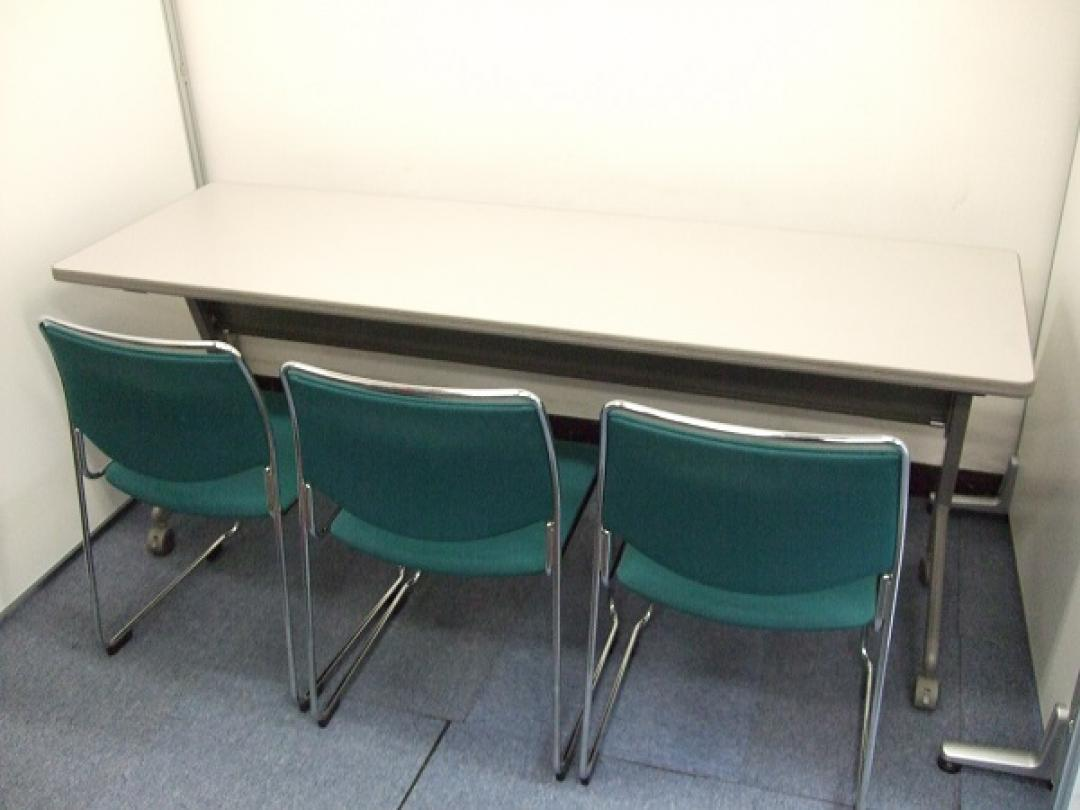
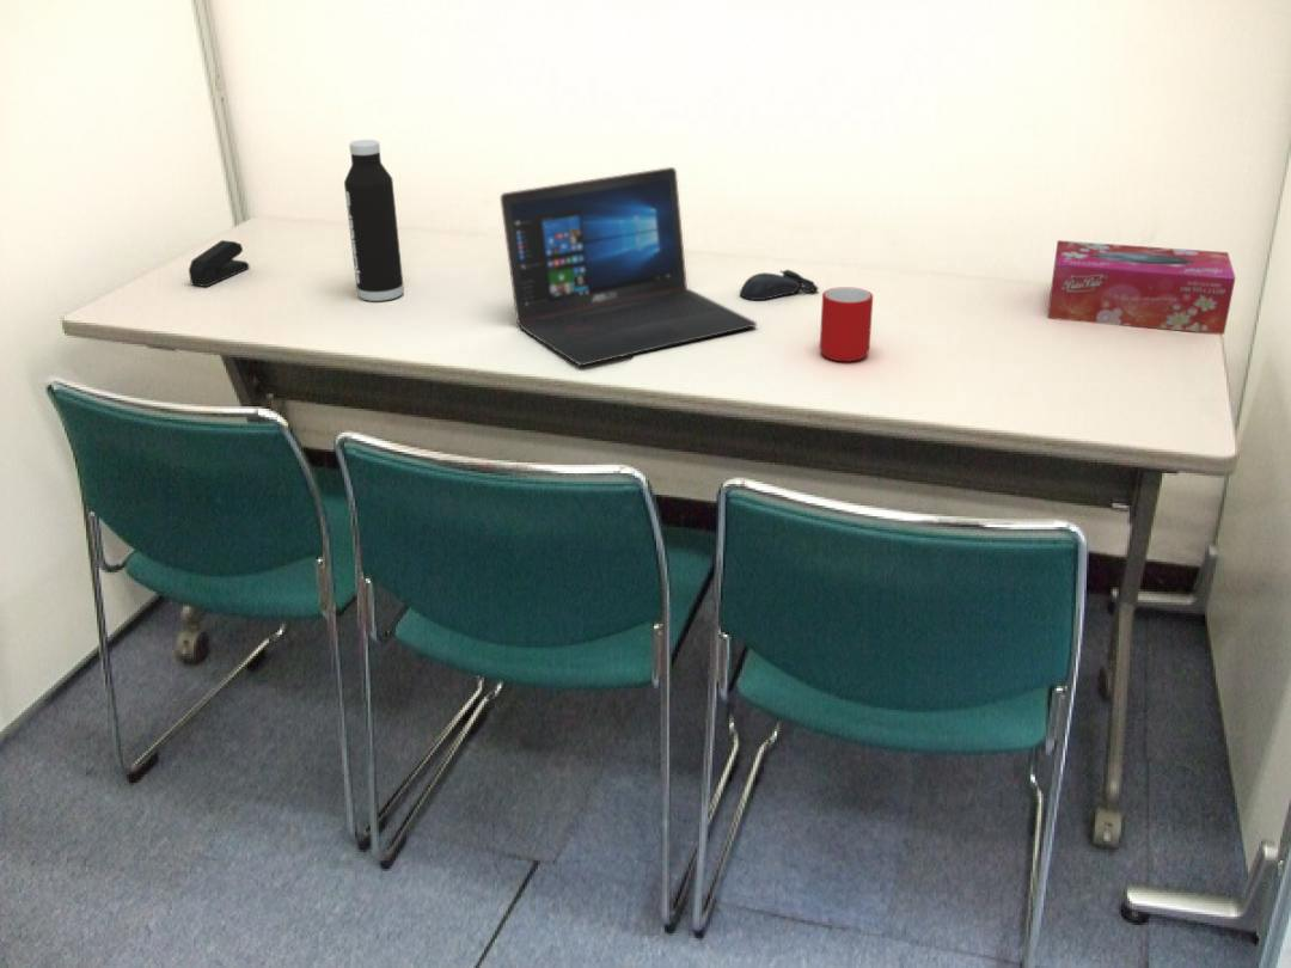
+ tissue box (1137, 286)
+ water bottle (372, 220)
+ cup (849, 321)
+ computer mouse (773, 281)
+ stapler (218, 261)
+ laptop (630, 262)
